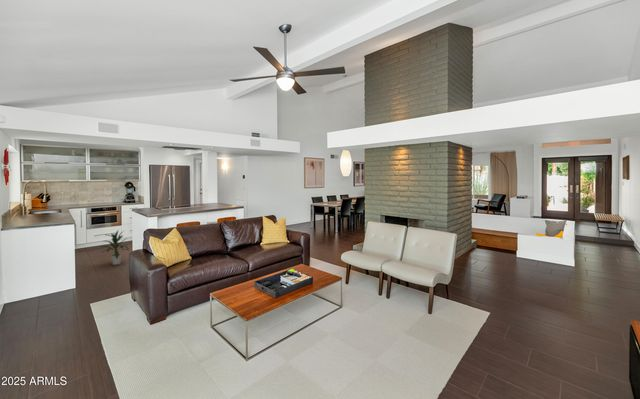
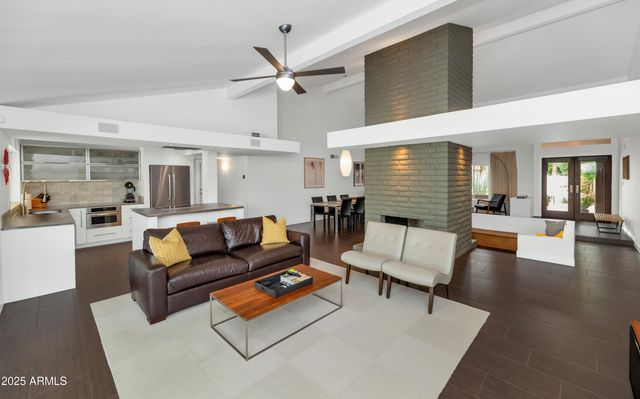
- indoor plant (115, 247)
